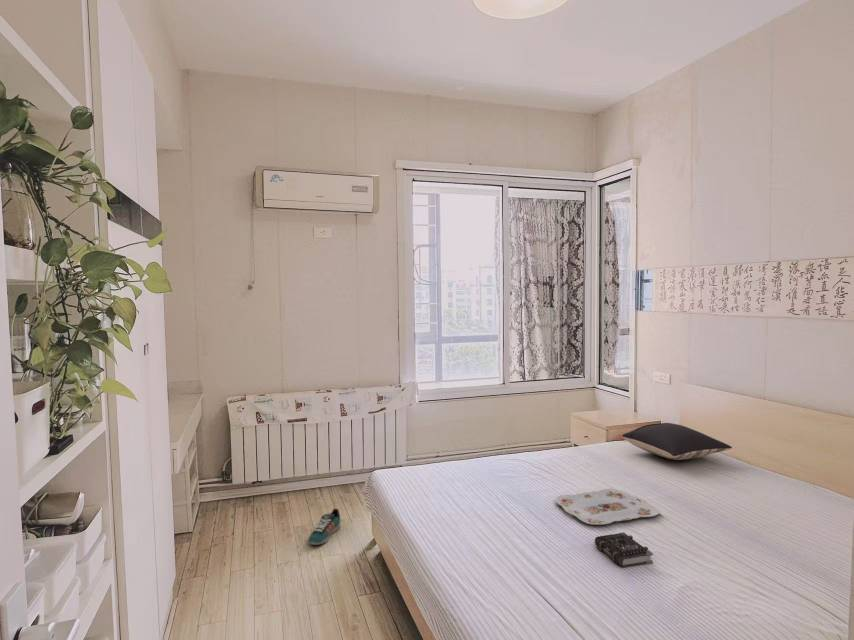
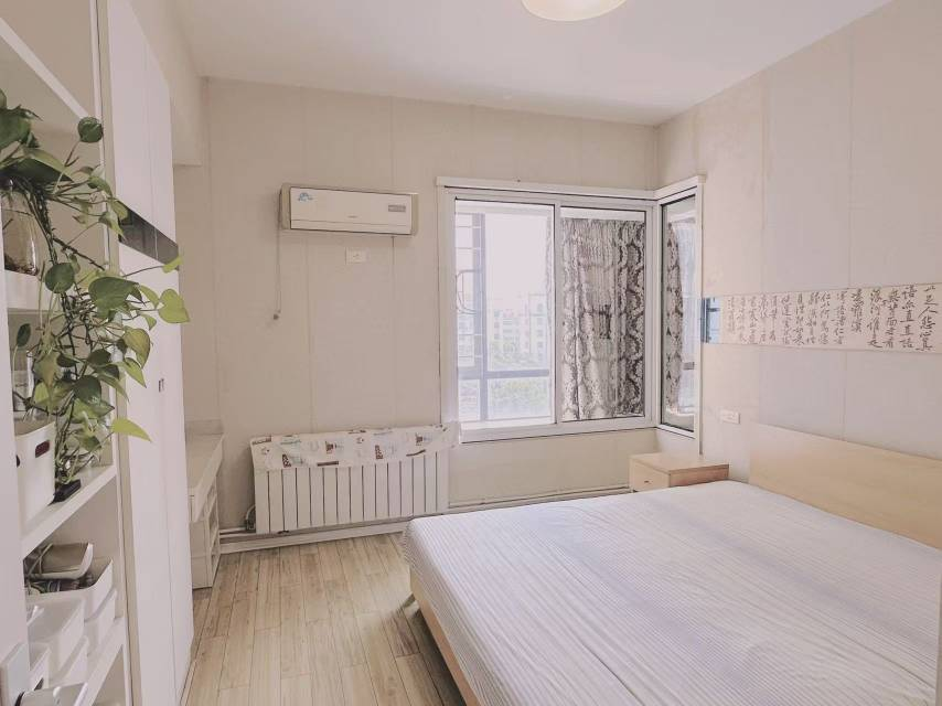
- sneaker (324, 525)
- book (622, 548)
- serving tray (605, 506)
- pillow (674, 441)
